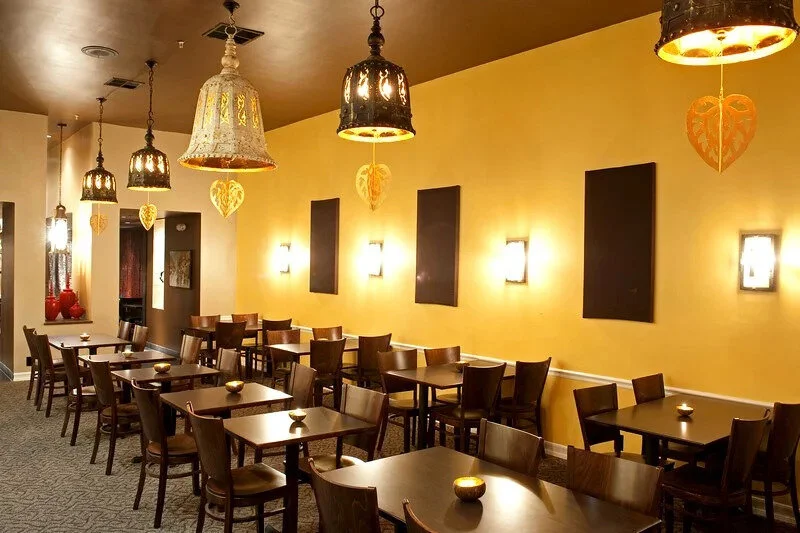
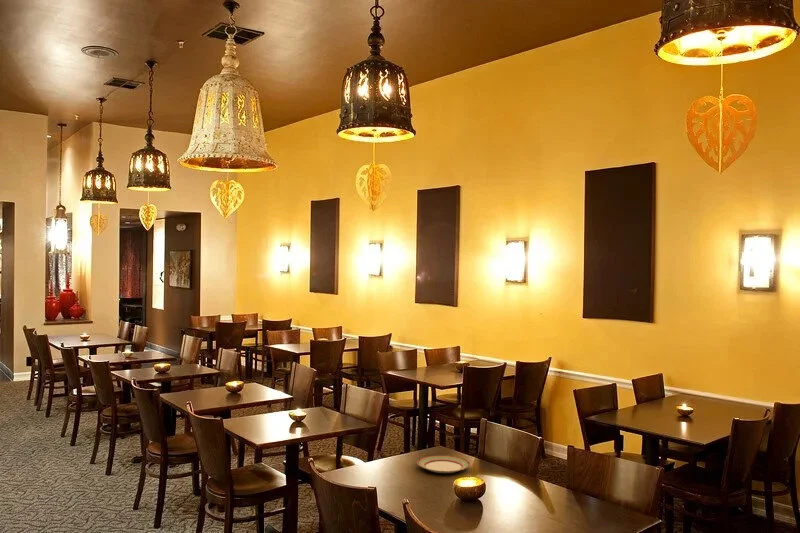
+ plate (443, 465)
